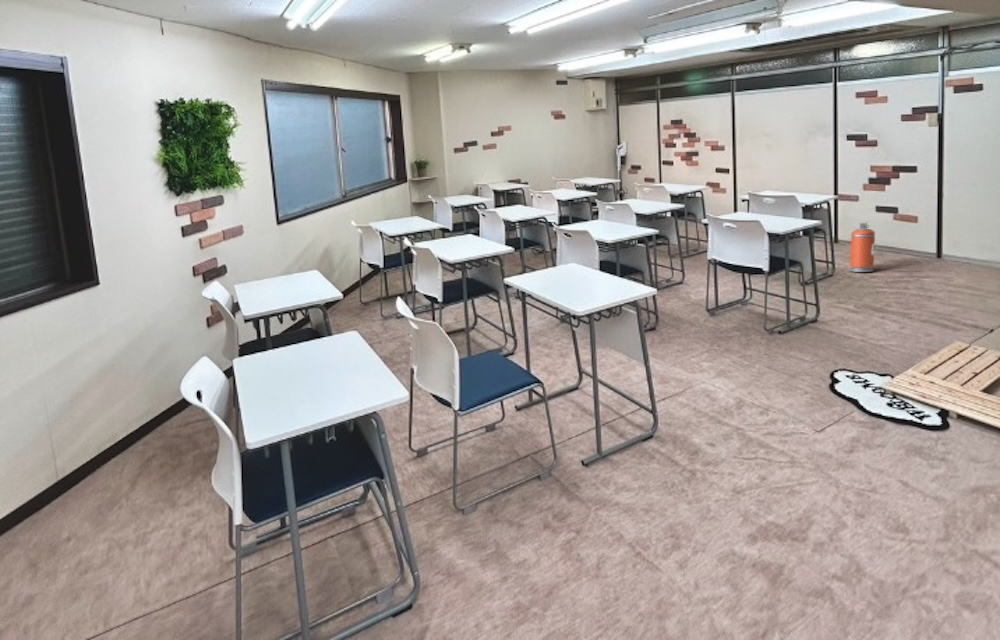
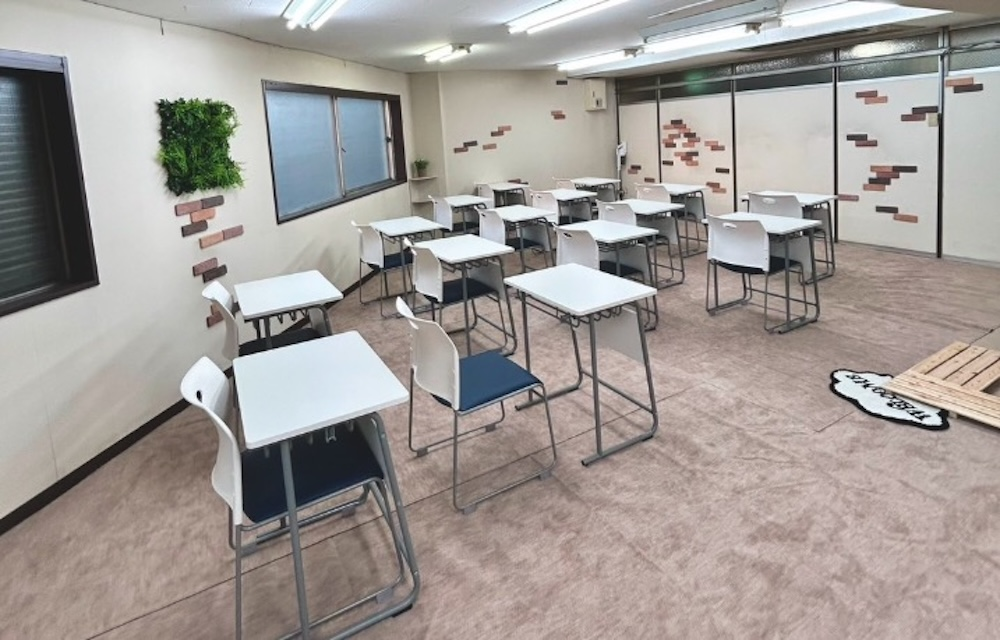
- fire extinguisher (862, 246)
